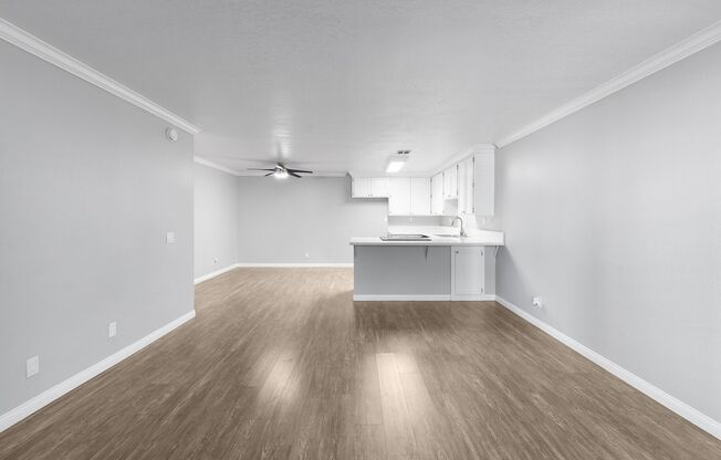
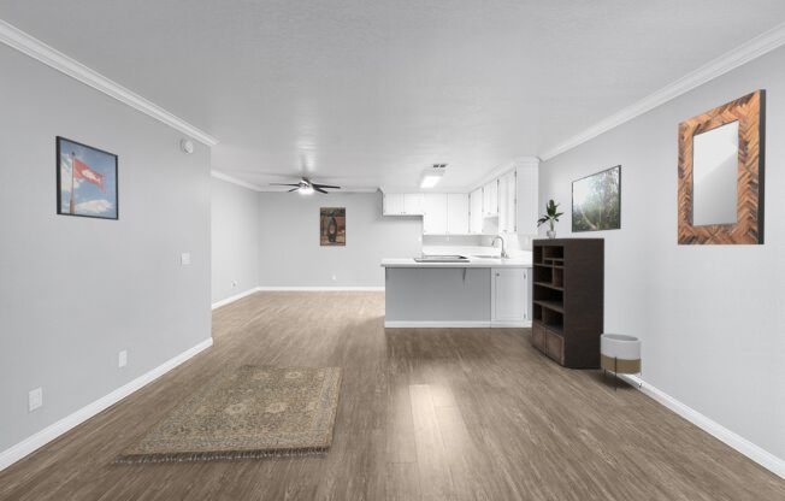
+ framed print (90, 182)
+ home mirror (715, 176)
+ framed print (592, 202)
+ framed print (332, 226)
+ bookshelf (563, 297)
+ potted plant (550, 219)
+ planter (620, 361)
+ rug (267, 389)
